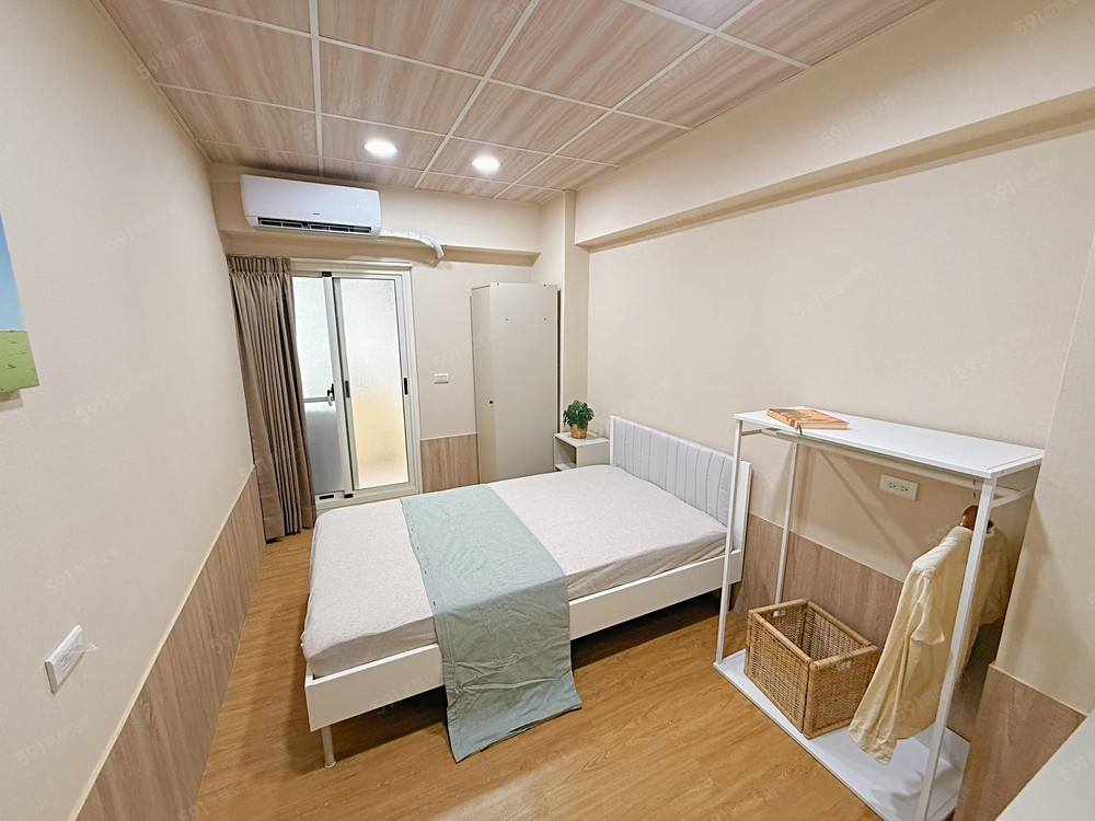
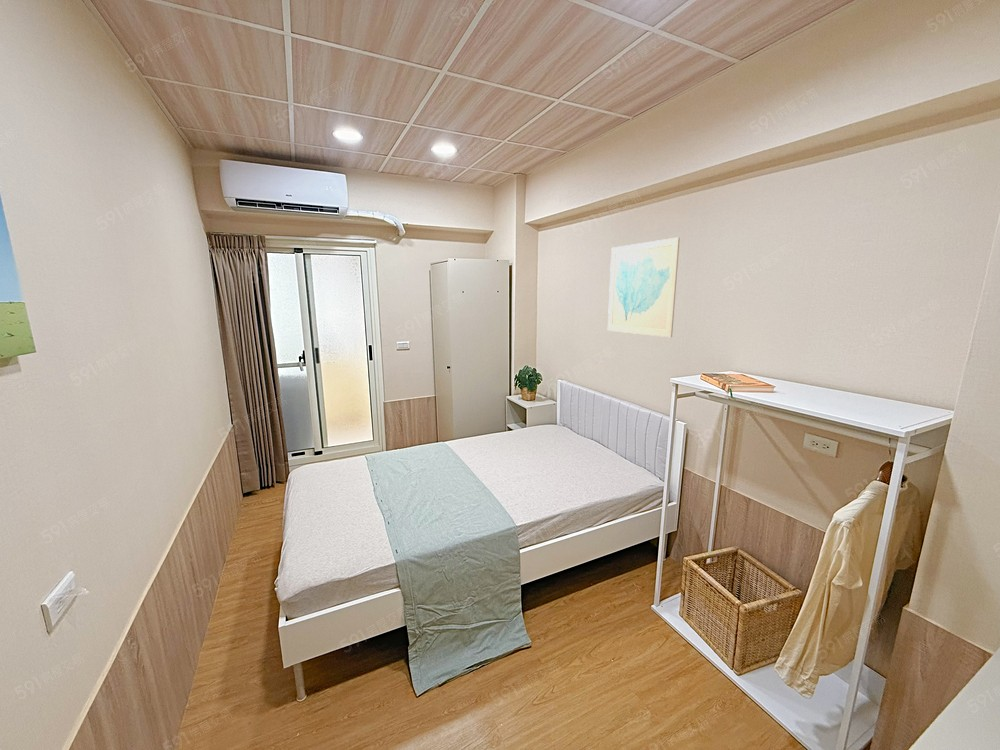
+ wall art (639, 289)
